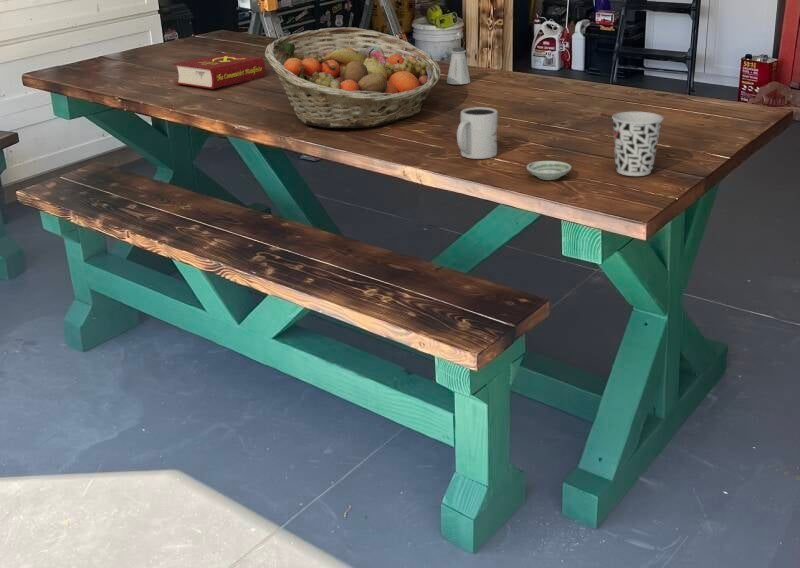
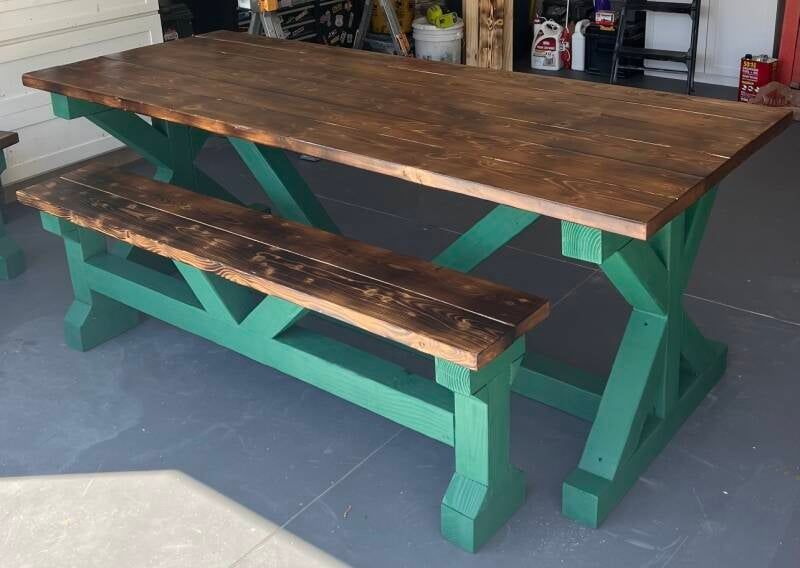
- mug (474, 134)
- cup (635, 144)
- book (219, 70)
- saltshaker (458, 65)
- saucer (548, 171)
- fruit basket (354, 75)
